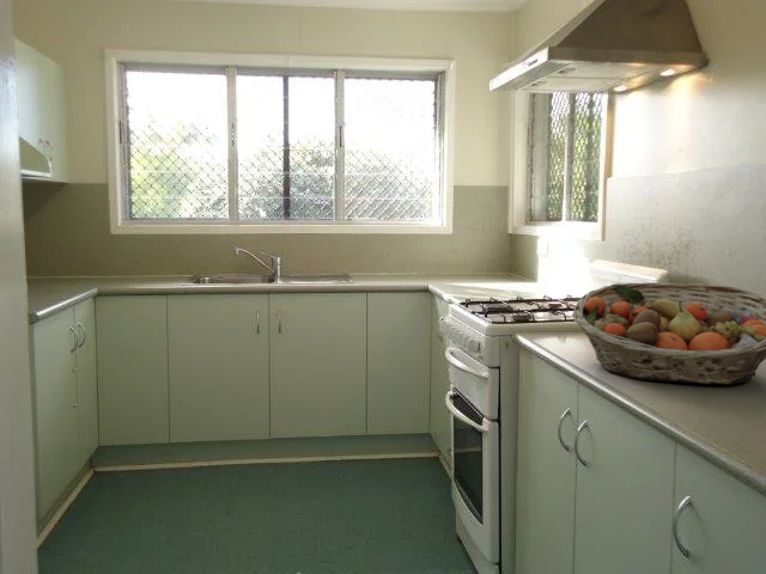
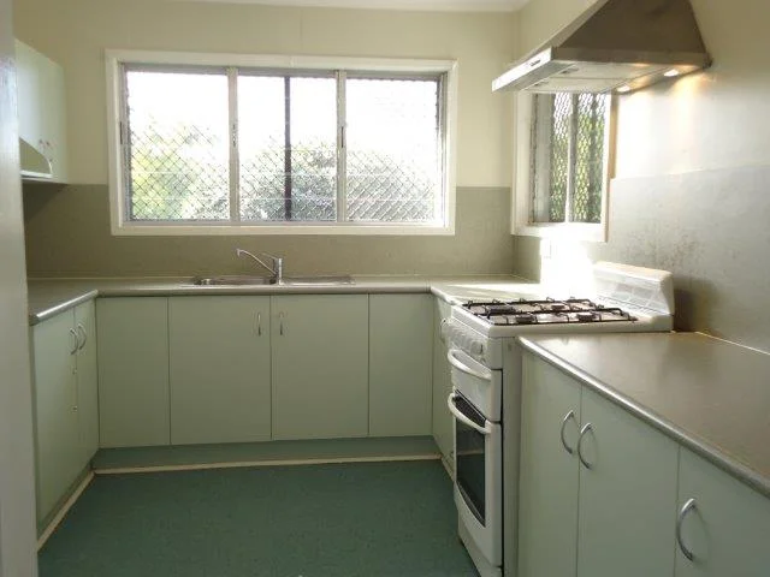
- fruit basket (675, 329)
